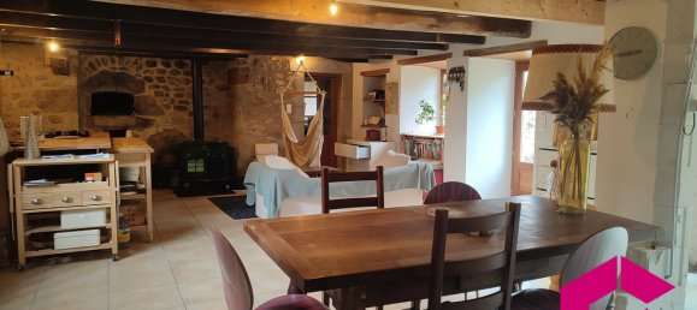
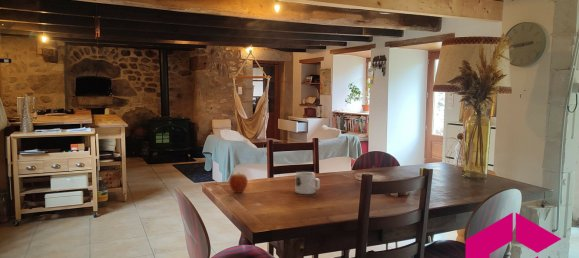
+ mug (307, 182)
+ fruit (238, 182)
